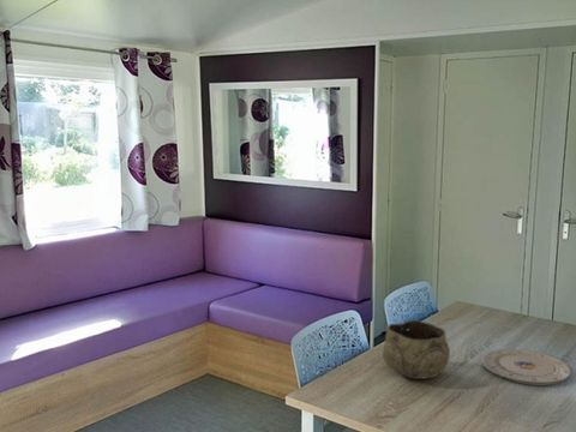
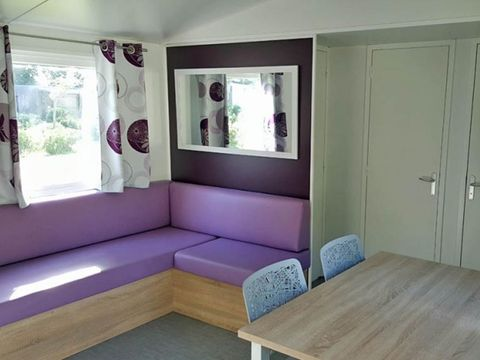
- decorative bowl (416, 350)
- plate (524, 366)
